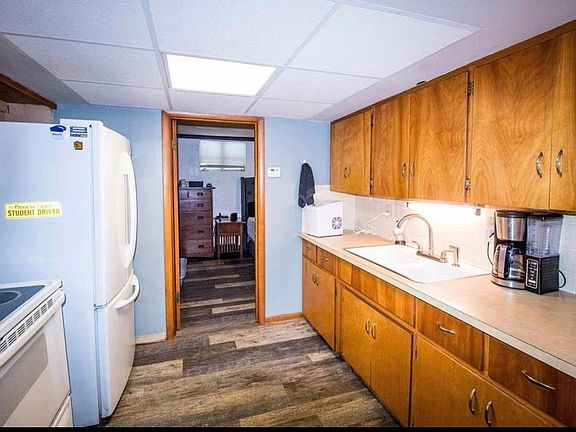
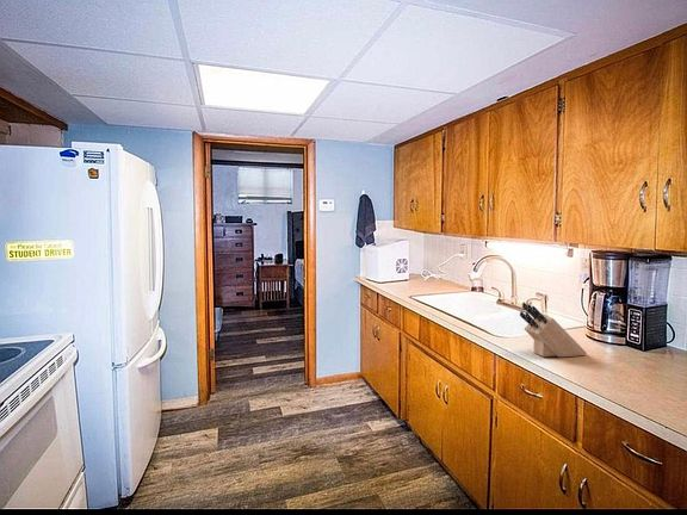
+ knife block (551, 328)
